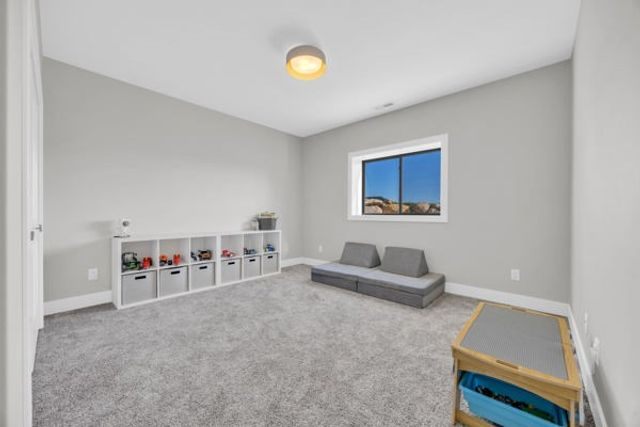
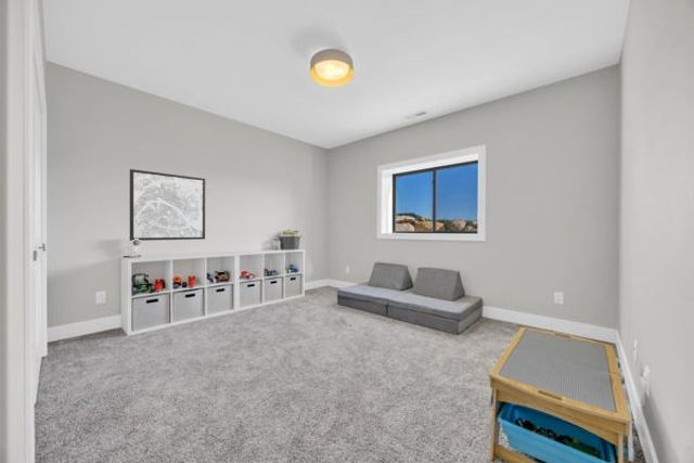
+ wall art (170, 207)
